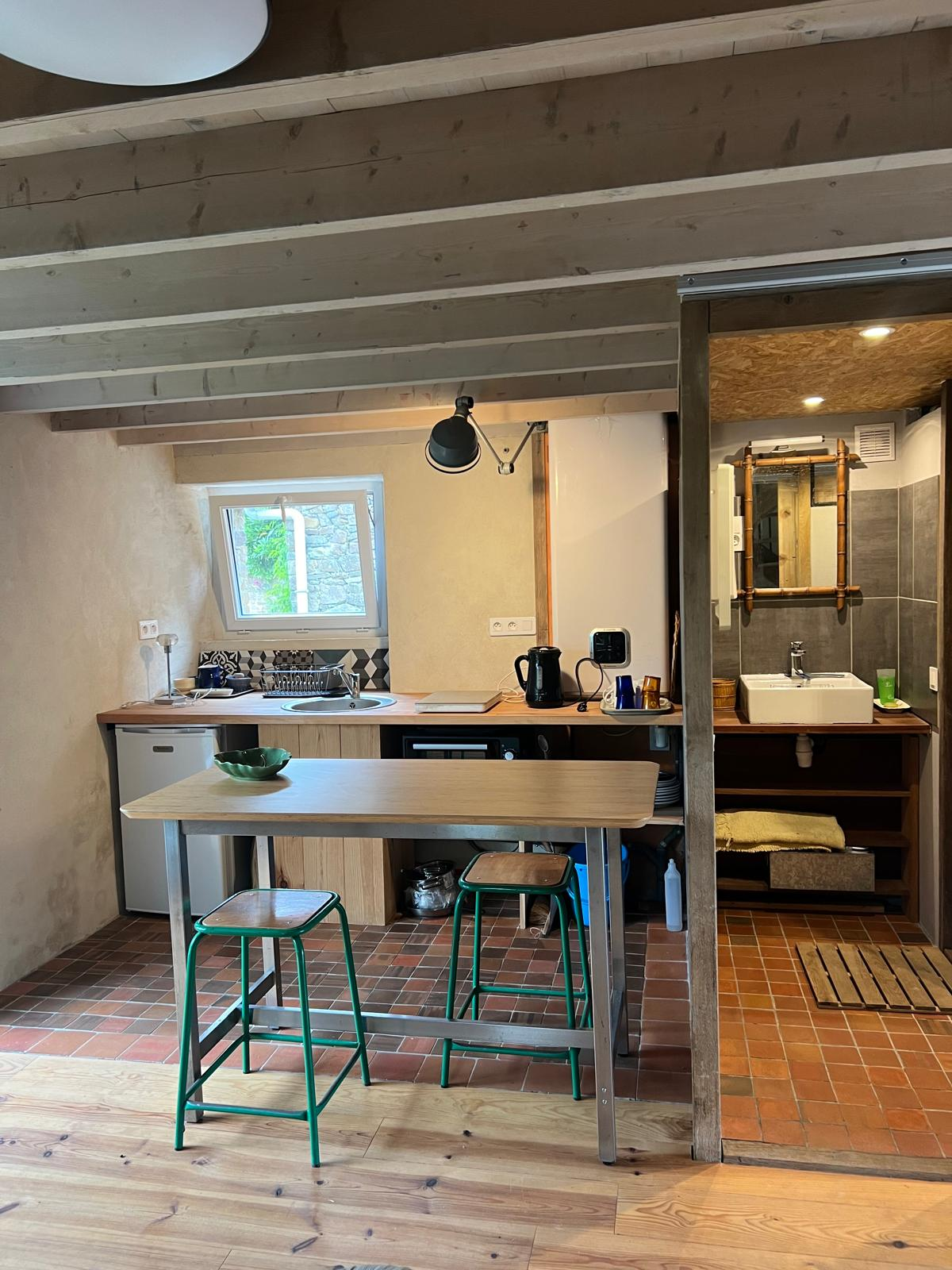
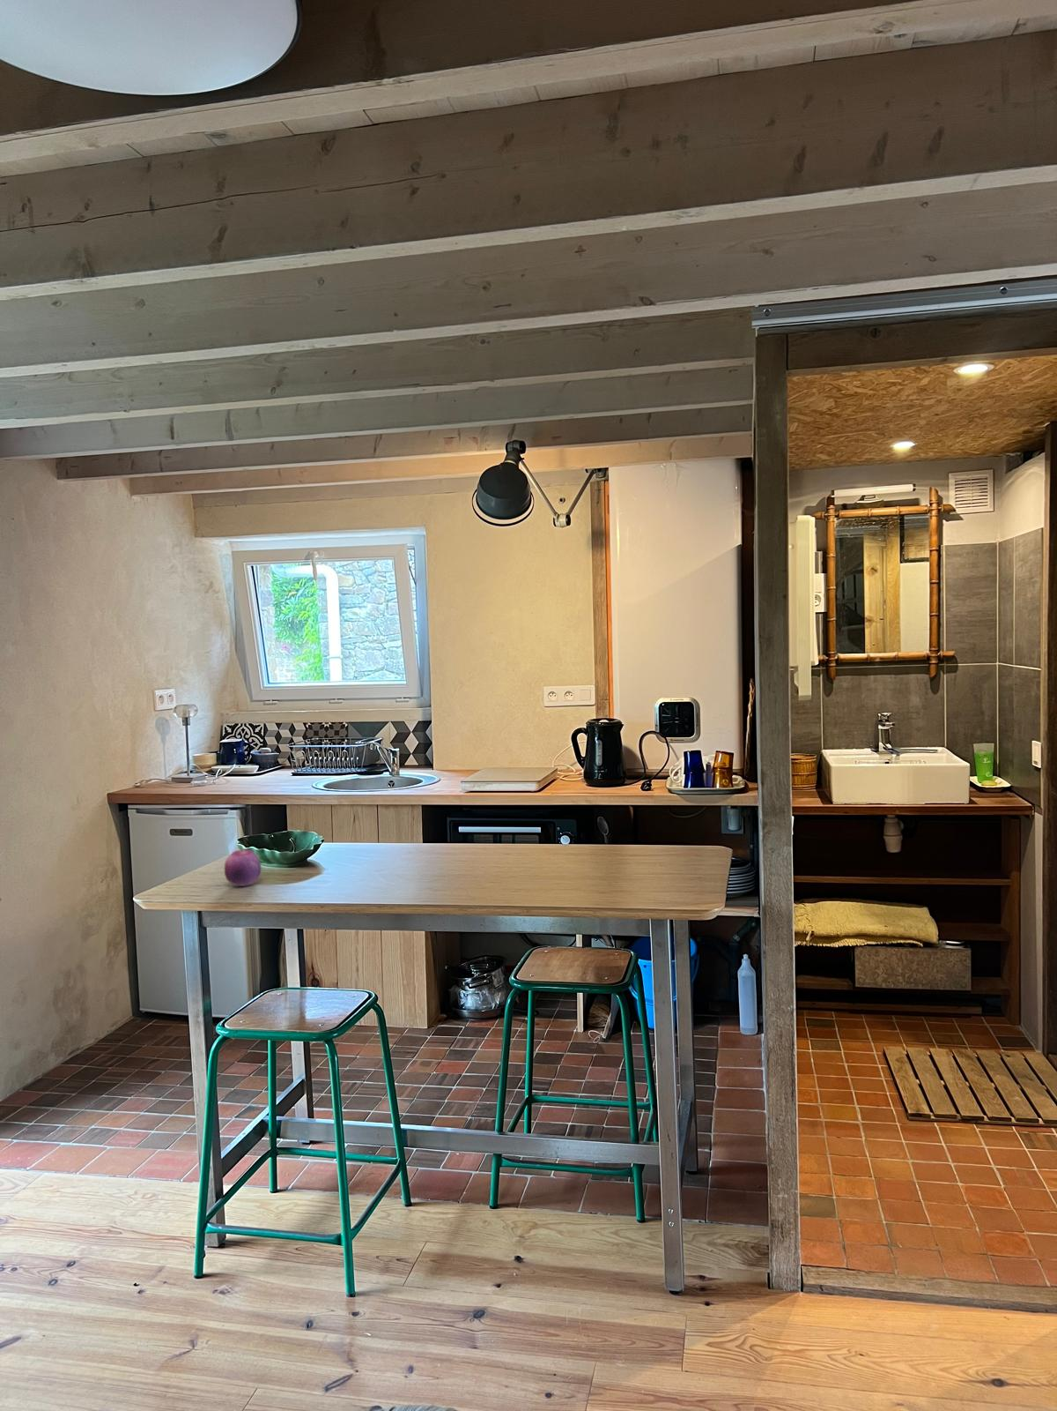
+ fruit (242, 867)
